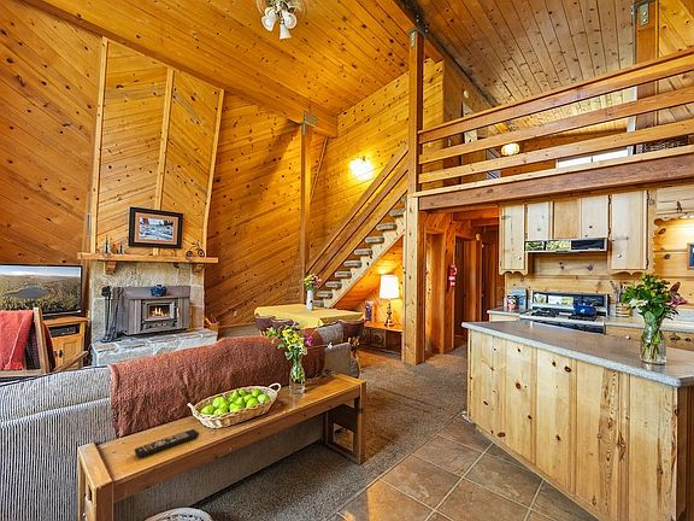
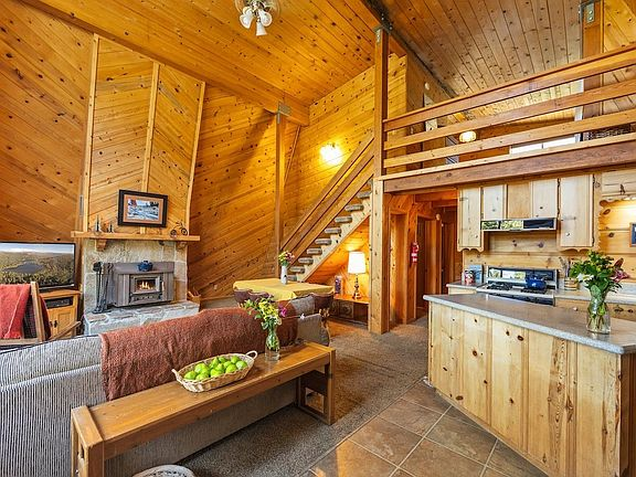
- remote control (167, 443)
